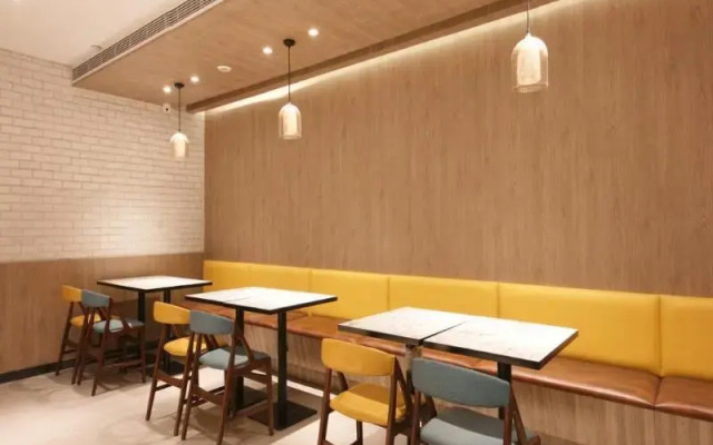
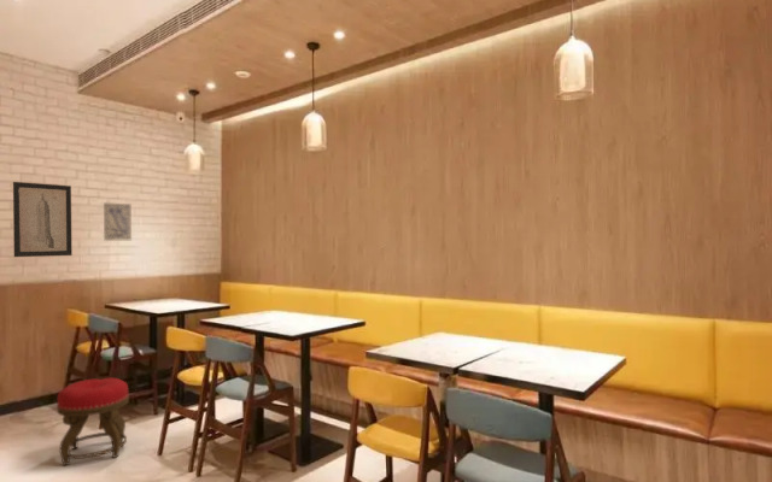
+ stool (94, 413)
+ wall art (117, 222)
+ wall art (43, 219)
